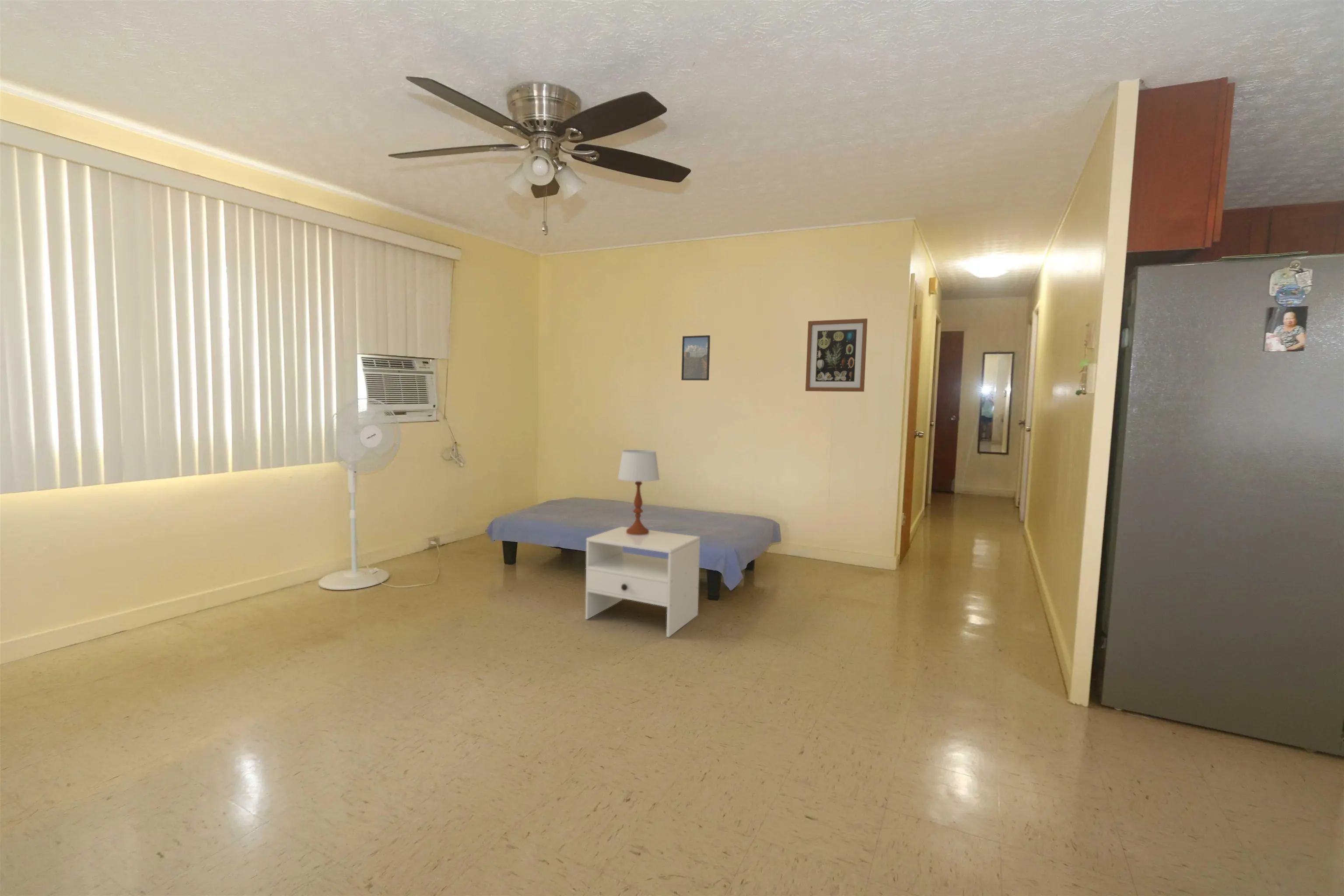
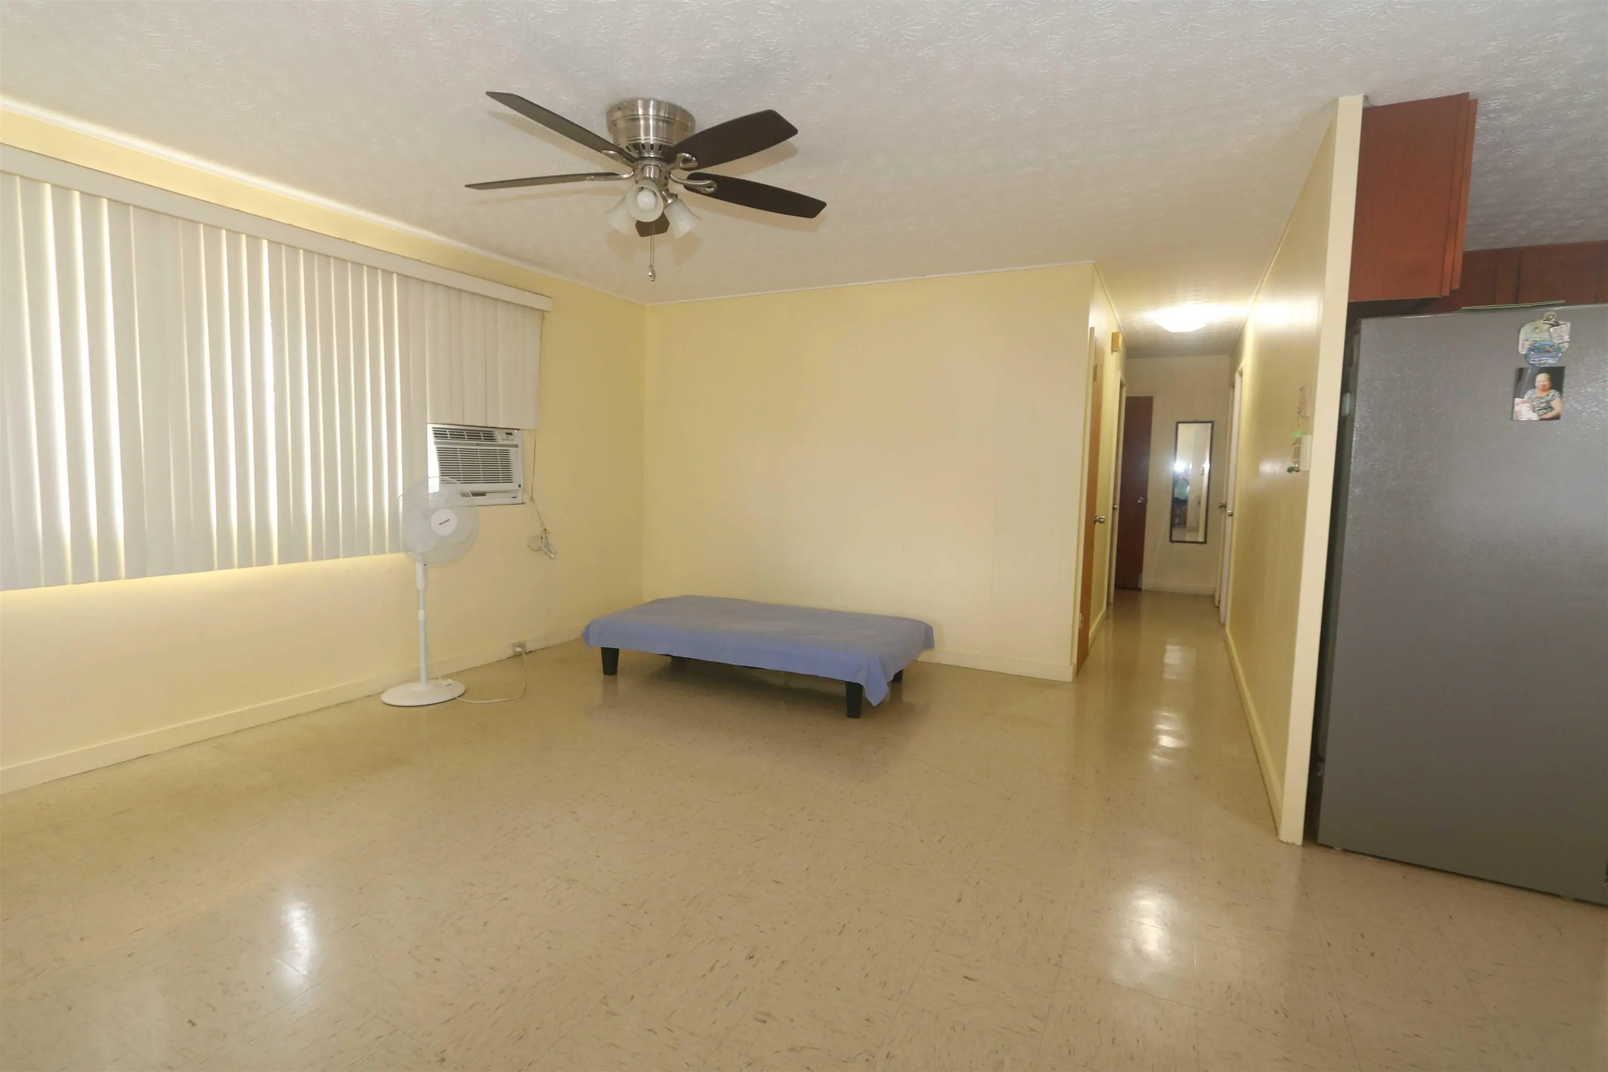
- nightstand (642, 578)
- table lamp (638, 492)
- wall art (836, 356)
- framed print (696, 358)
